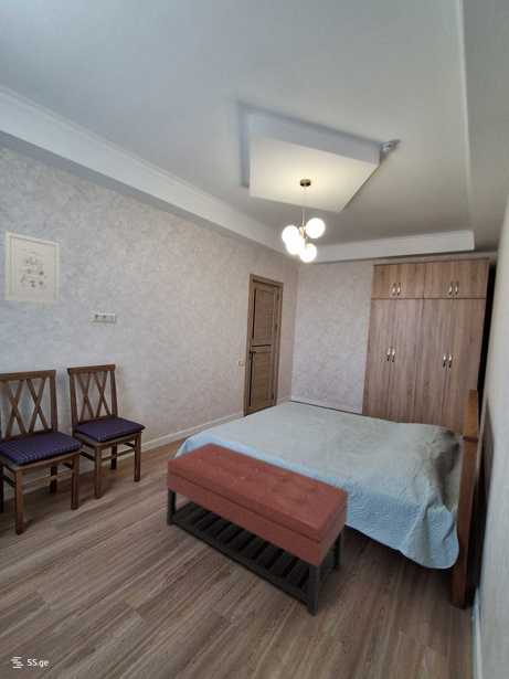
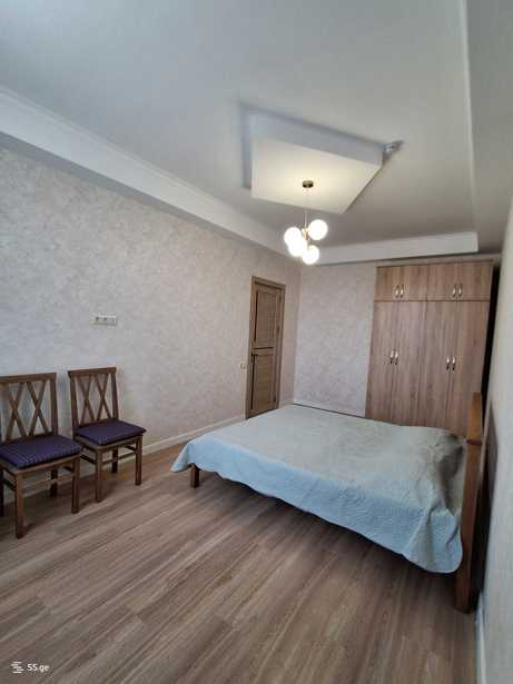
- ottoman (250, 507)
- wall art (33, 270)
